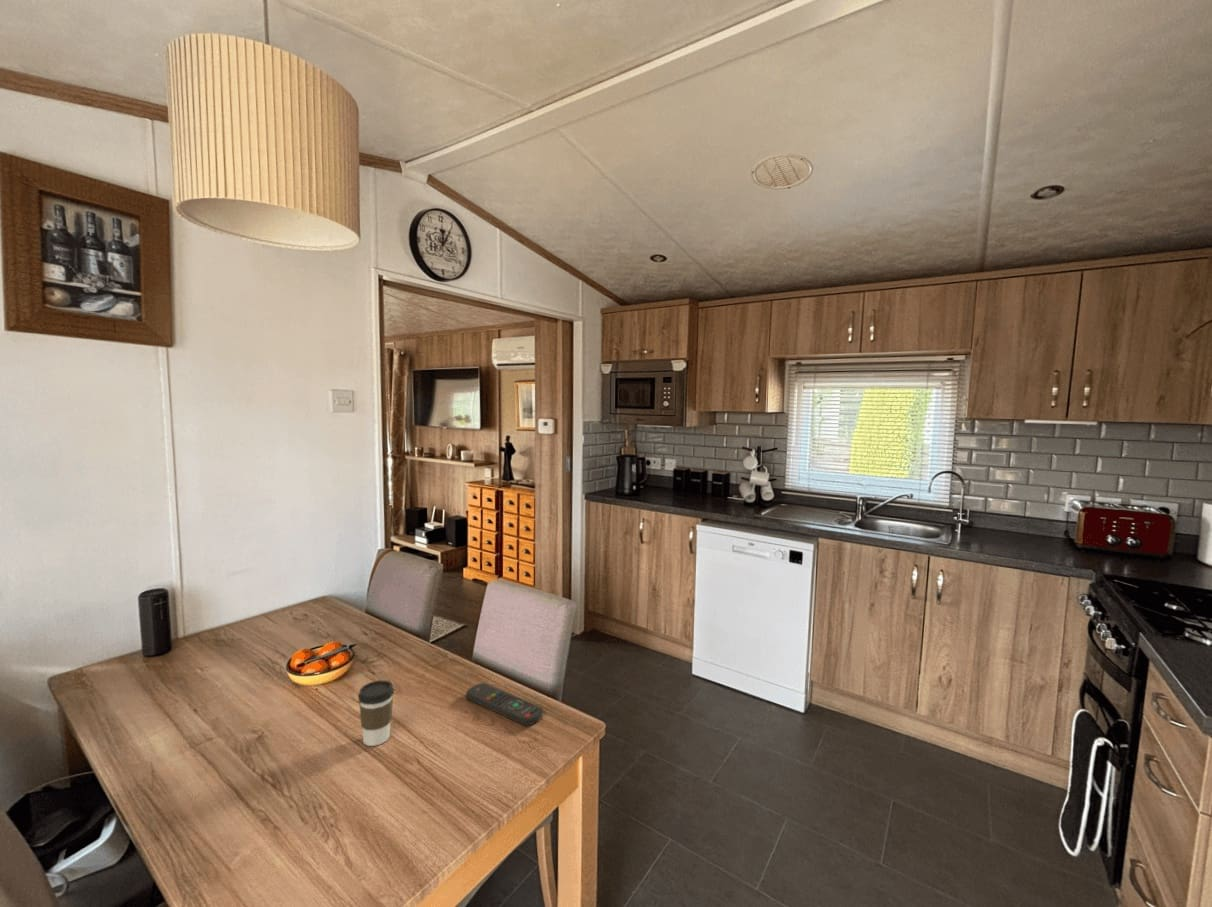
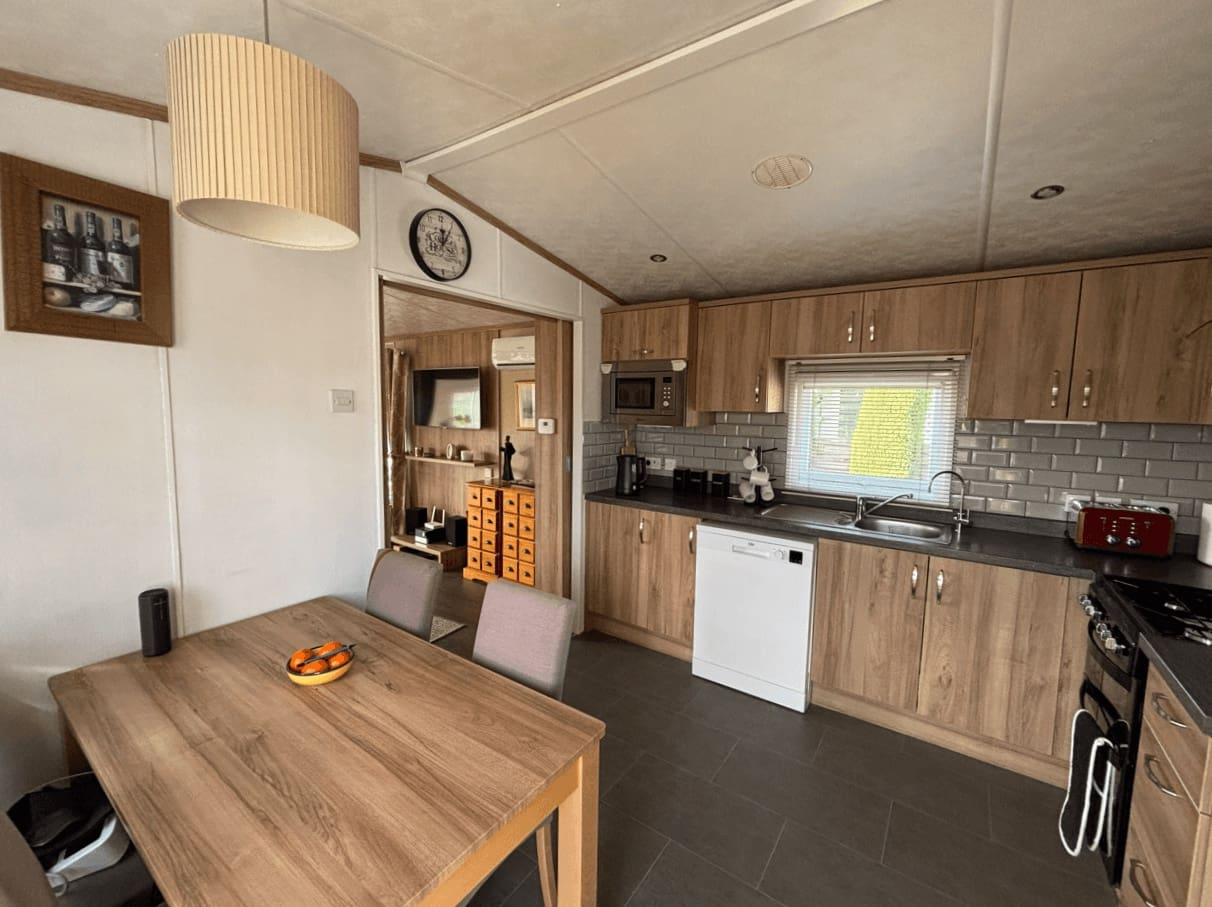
- remote control (503, 702)
- coffee cup (376, 713)
